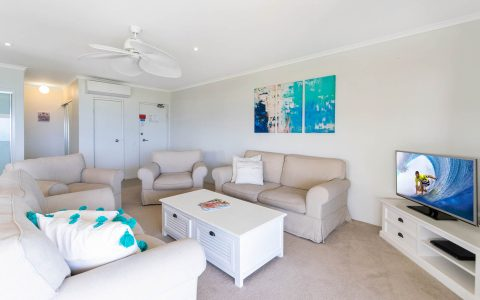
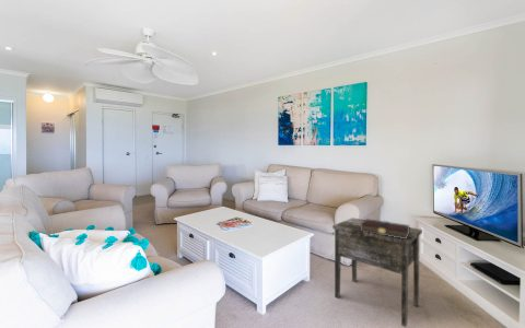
+ side table (375, 263)
+ book (384, 227)
